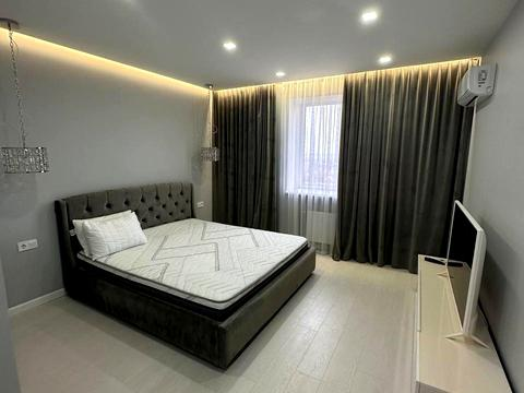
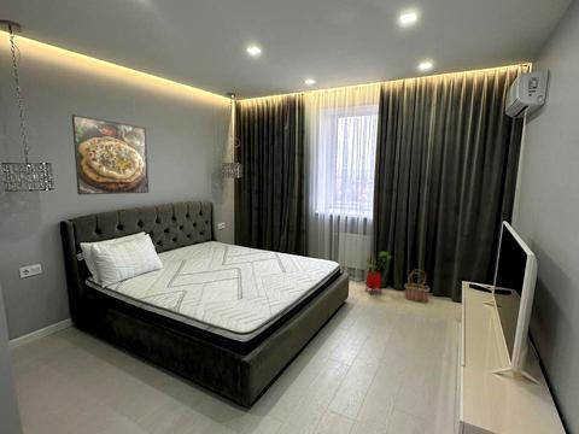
+ basket (416, 285)
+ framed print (115, 158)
+ house plant (375, 272)
